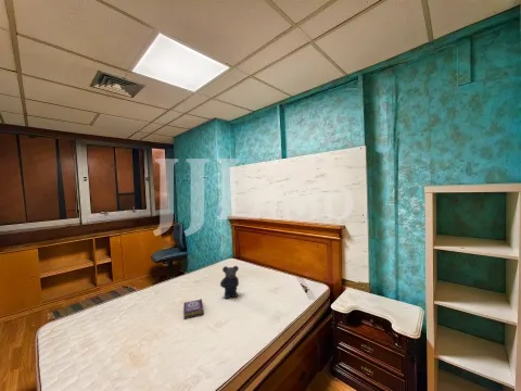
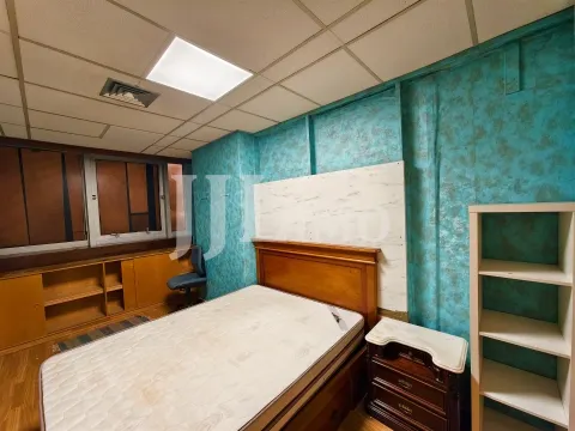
- bear (228, 279)
- book (193, 307)
